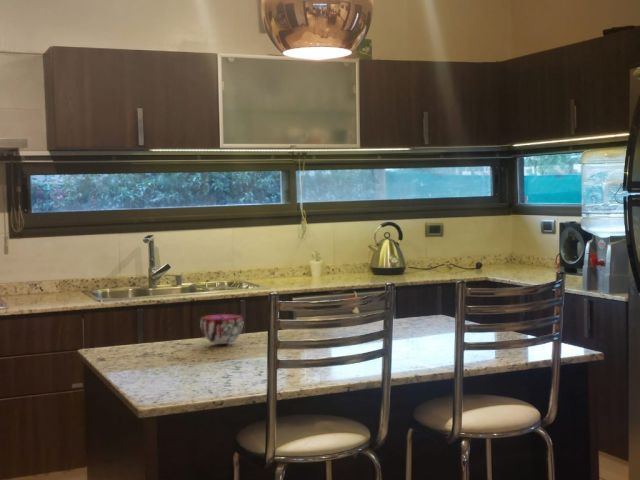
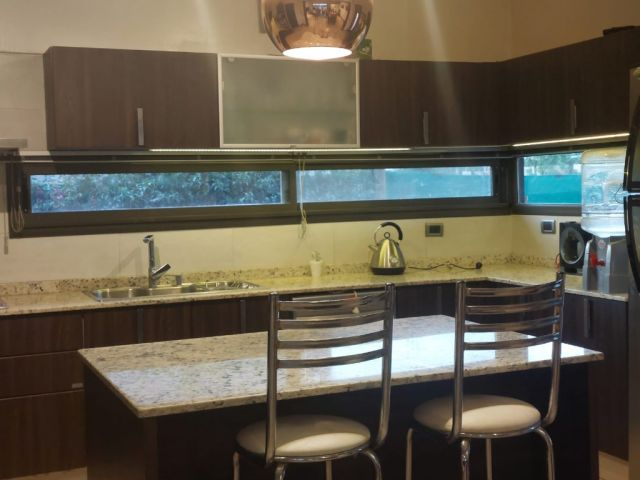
- decorative bowl (222, 330)
